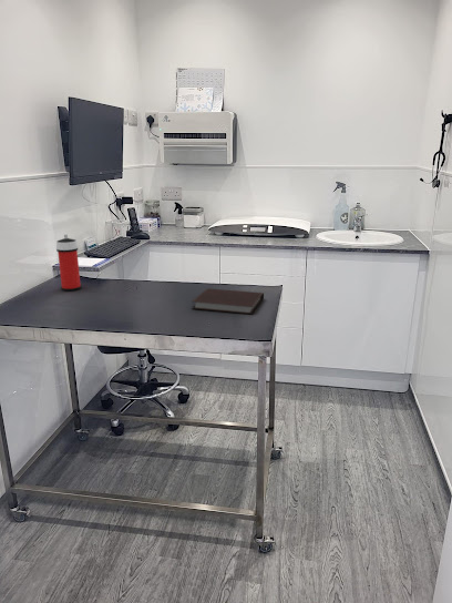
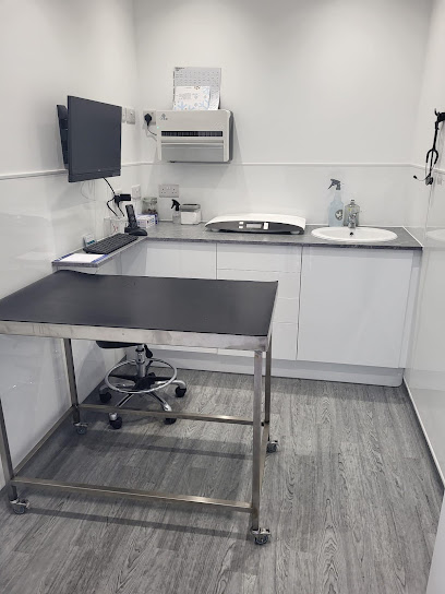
- spray can (68, 262)
- notebook (228, 299)
